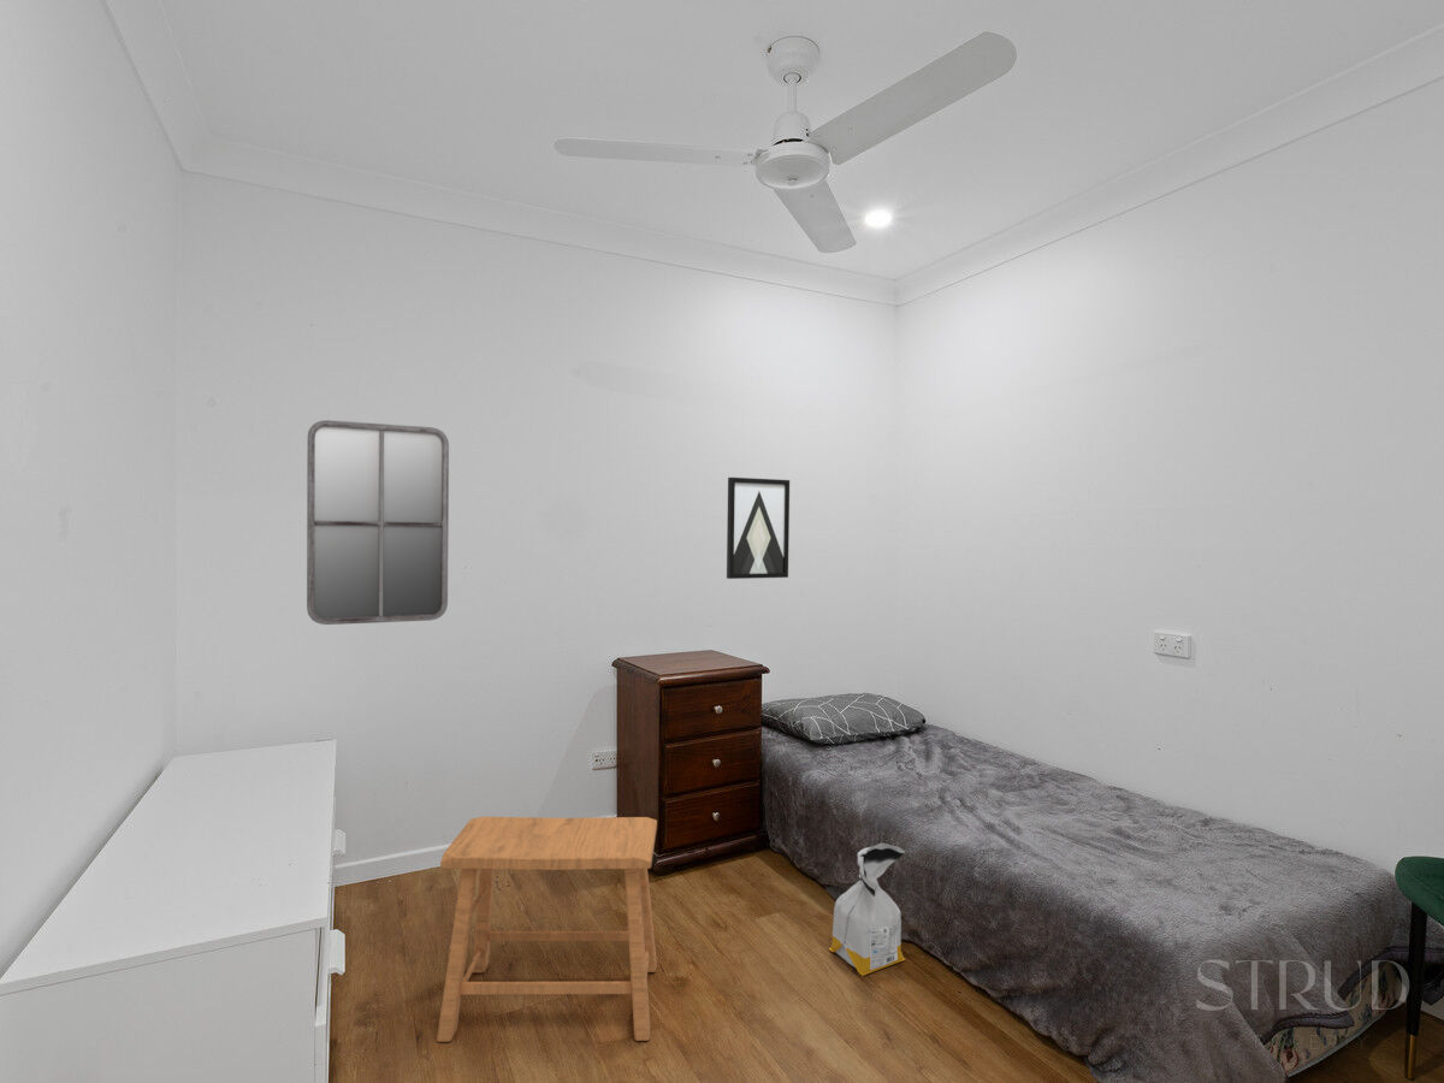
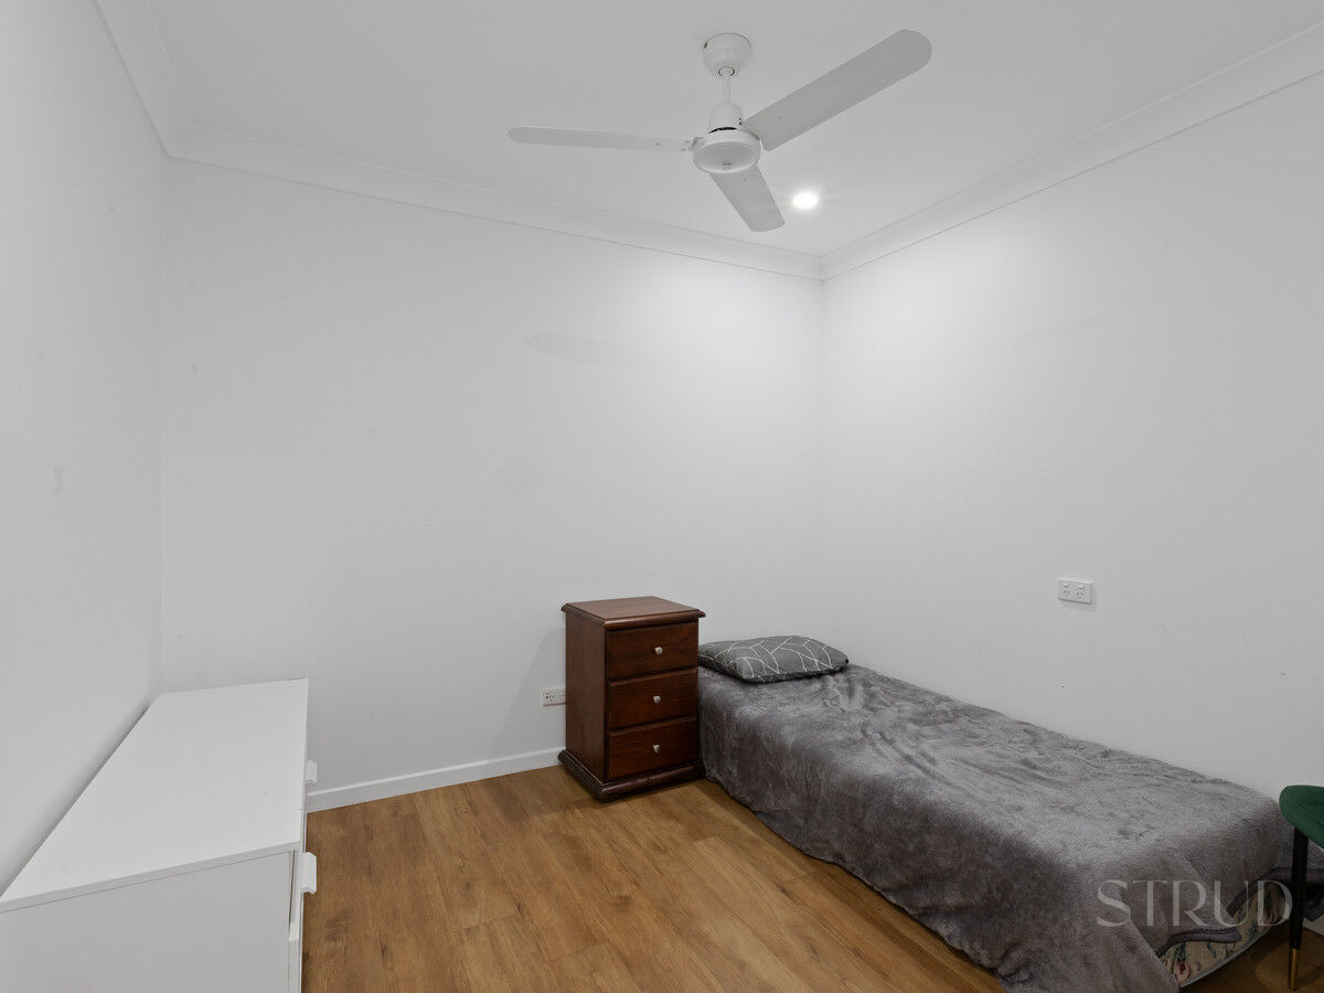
- home mirror (380, 522)
- bag (870, 899)
- wall art (758, 528)
- stool (556, 931)
